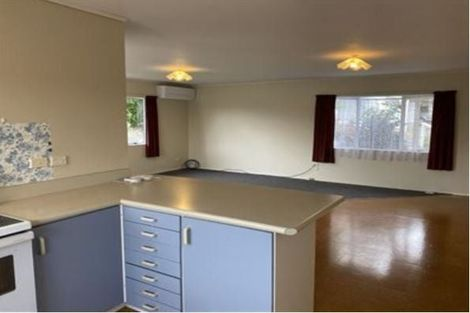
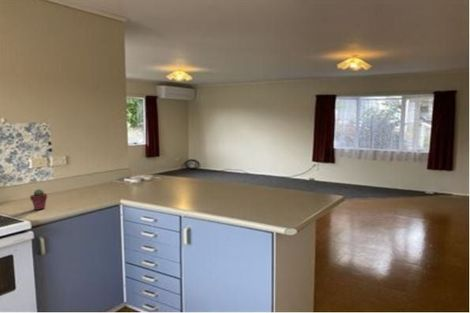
+ potted succulent (39, 198)
